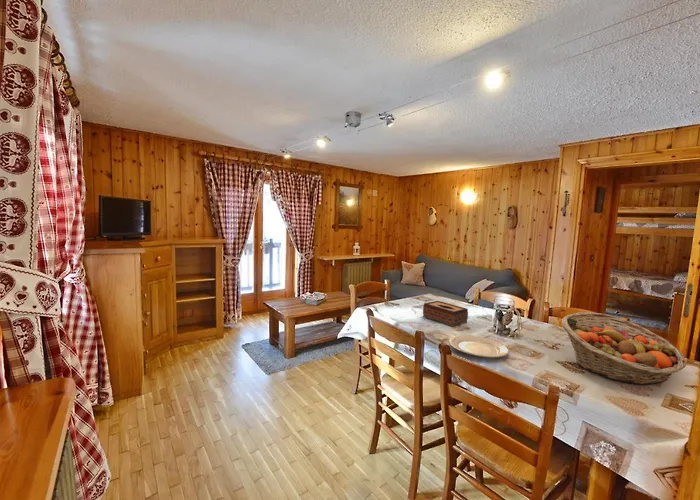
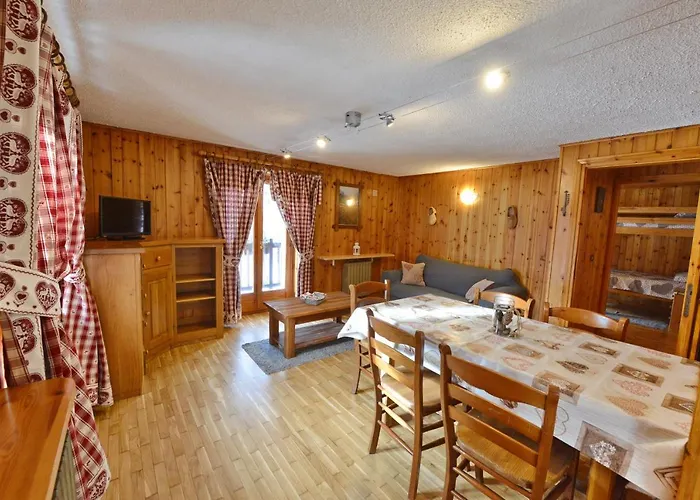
- tissue box (444, 312)
- fruit basket (617, 345)
- chinaware (477, 347)
